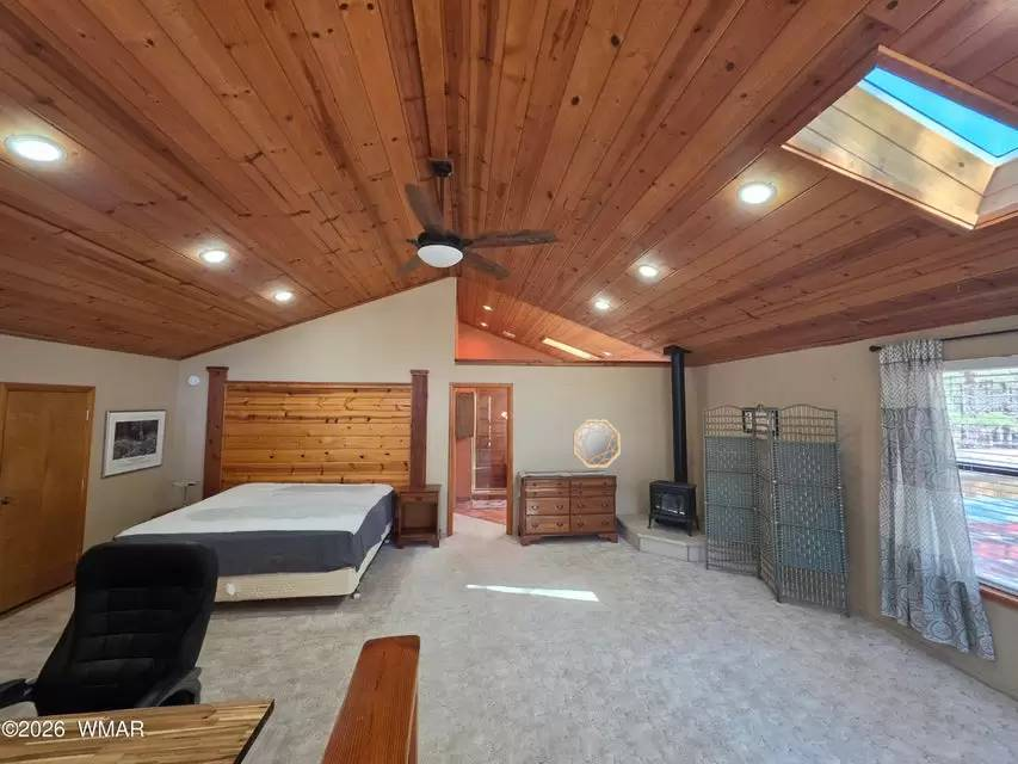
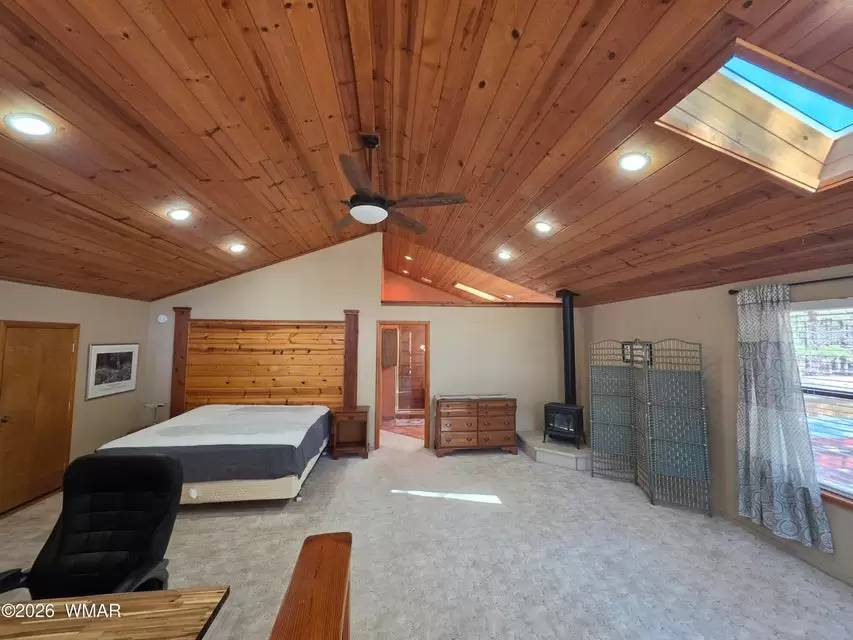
- home mirror (597, 443)
